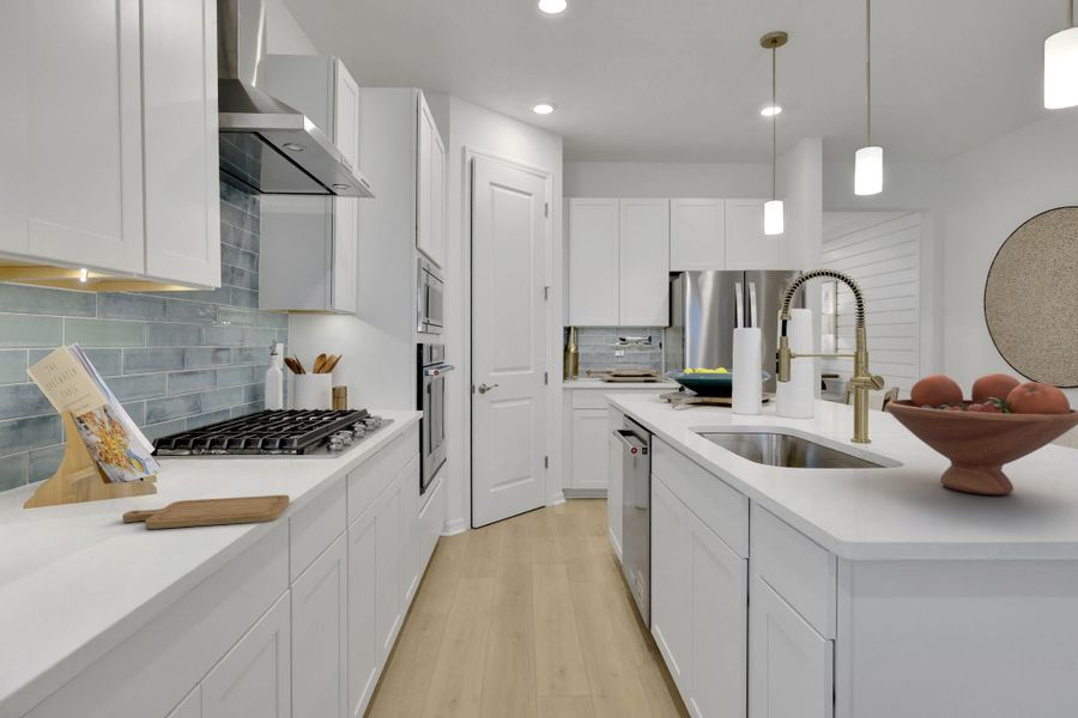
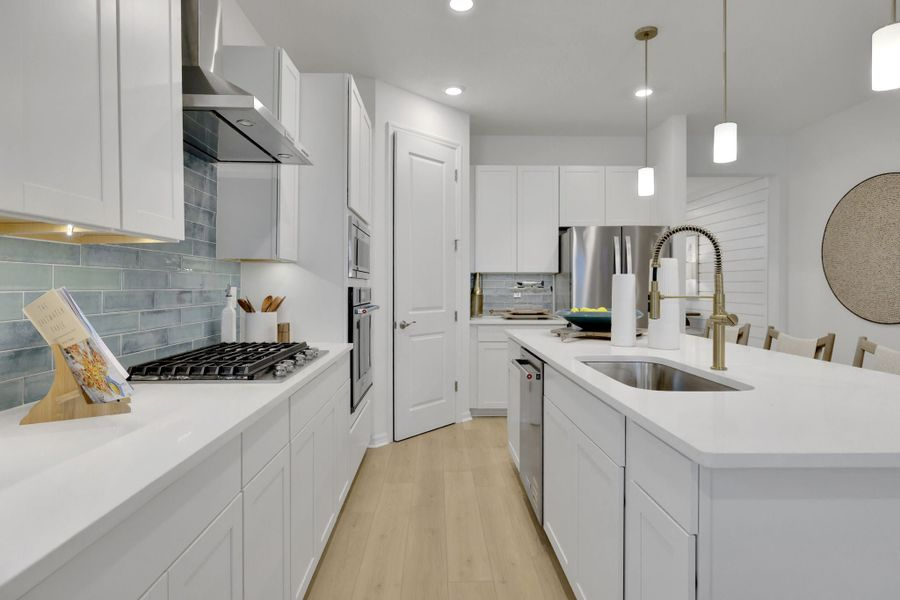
- fruit bowl (976, 431)
- chopping board (206, 511)
